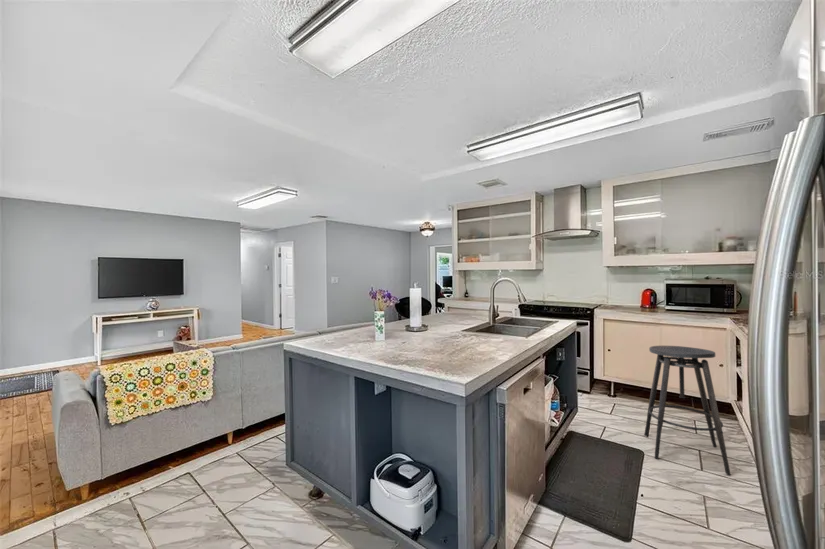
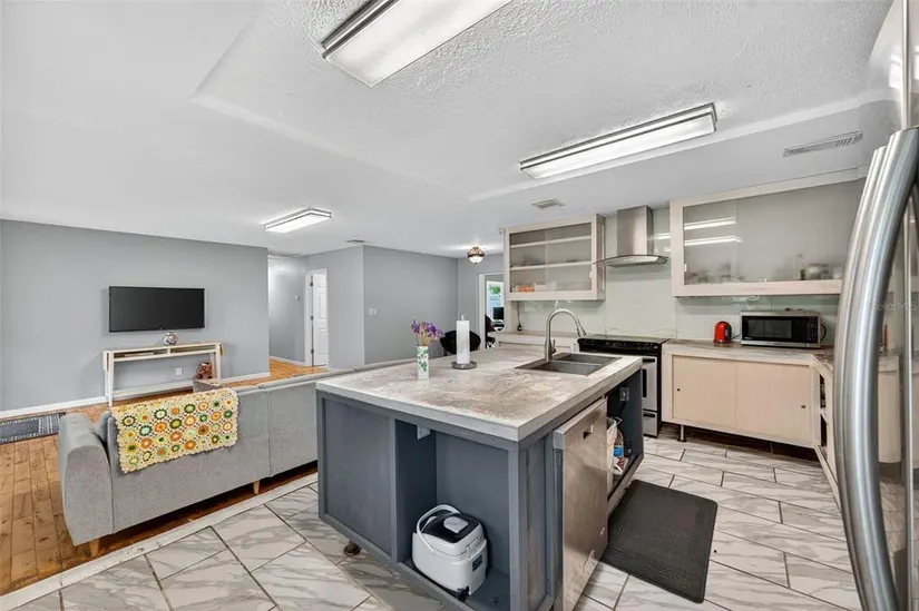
- stool (685, 397)
